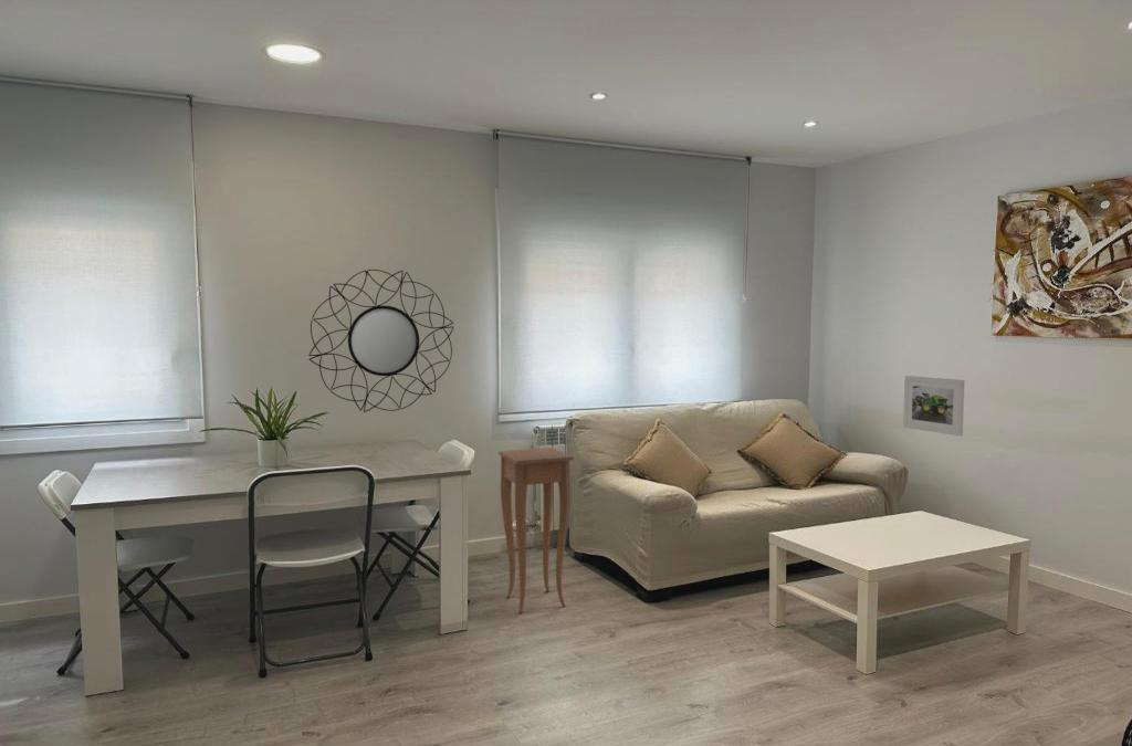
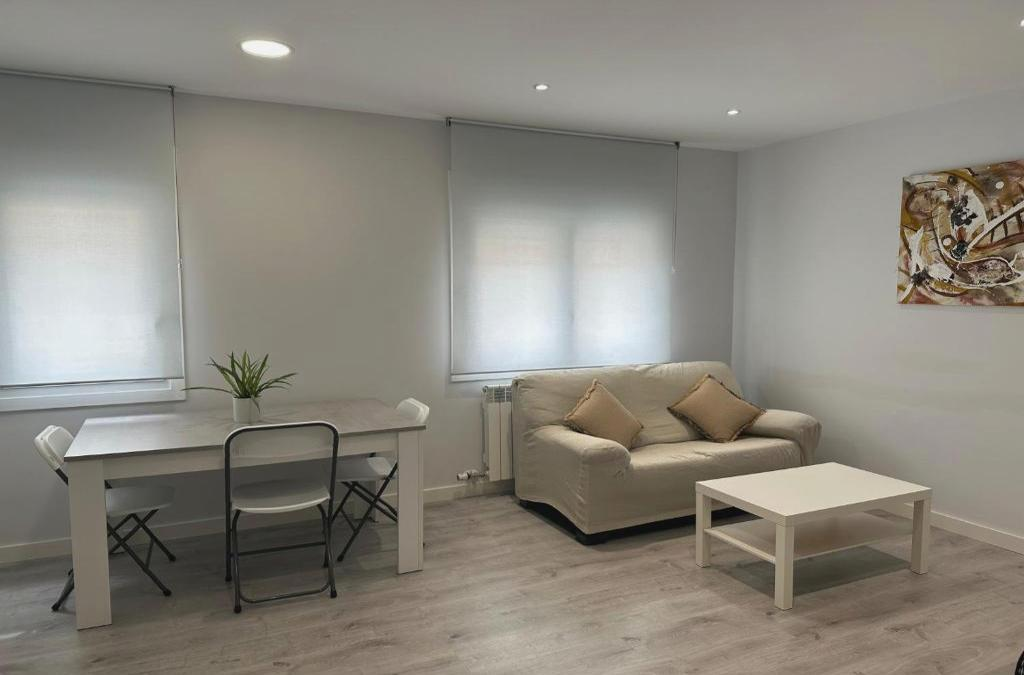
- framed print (932, 404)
- home mirror (384, 340)
- side table (543, 528)
